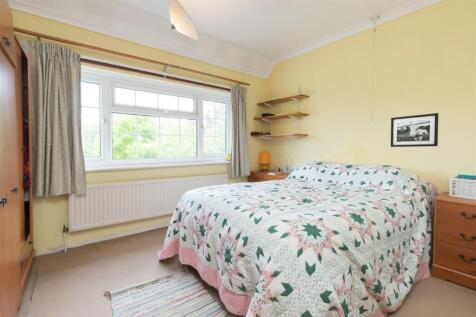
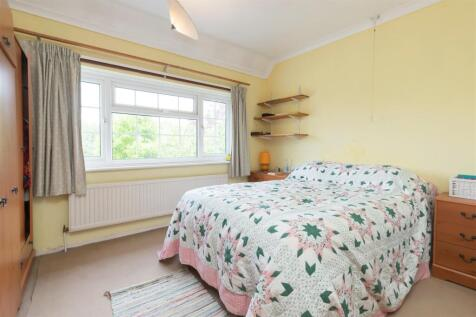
- picture frame (412, 131)
